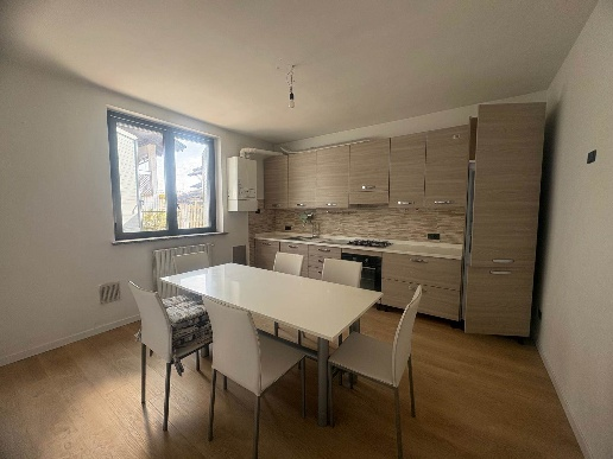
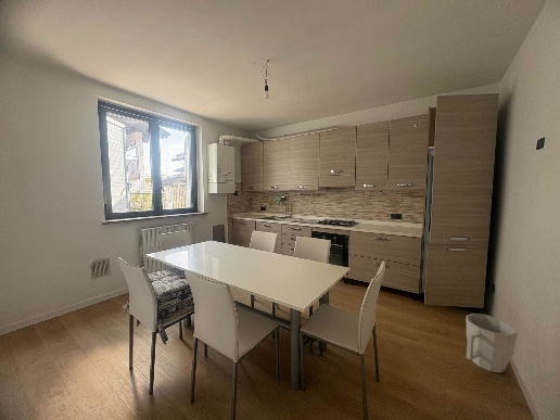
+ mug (487, 345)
